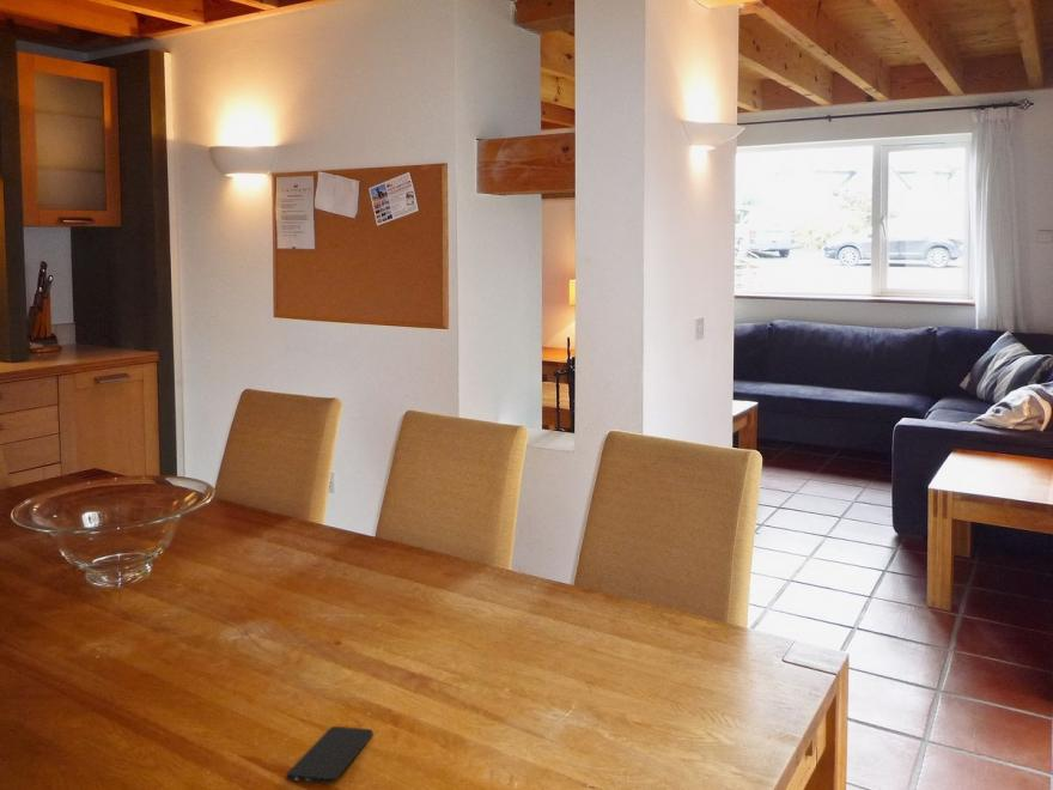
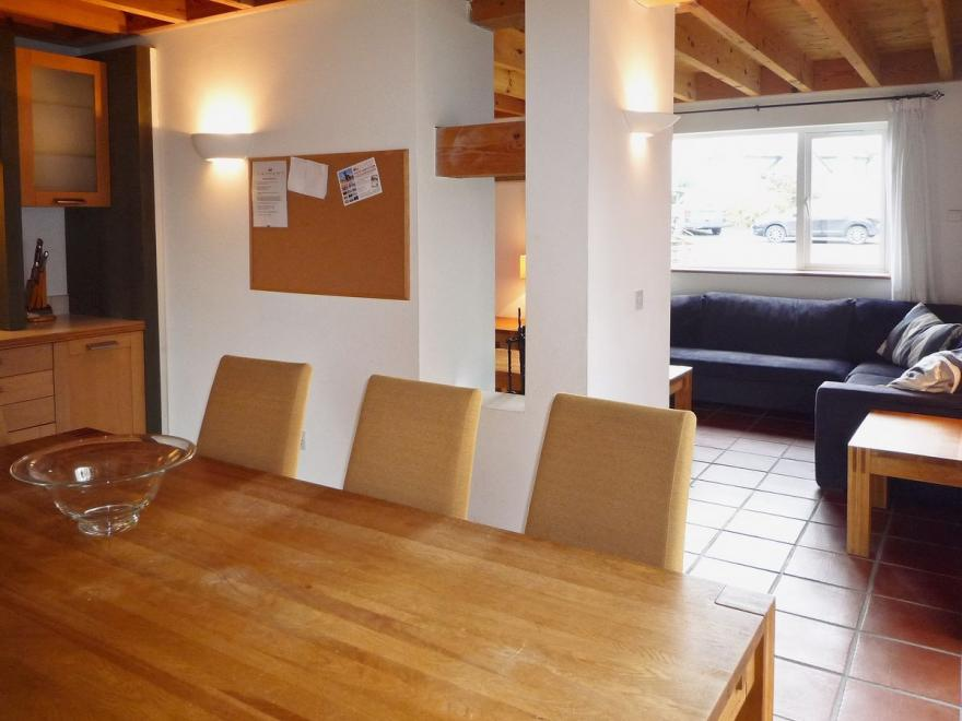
- smartphone (331, 753)
